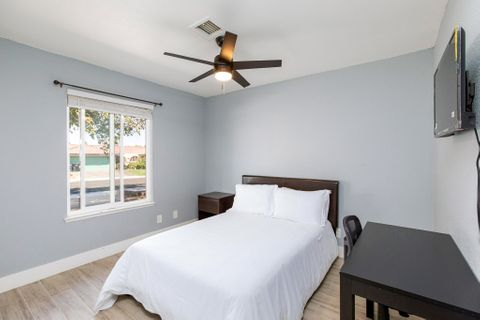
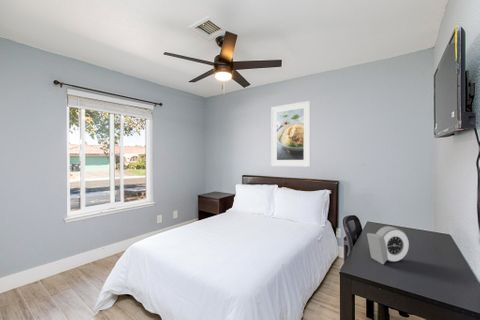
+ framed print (289, 135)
+ alarm clock (389, 243)
